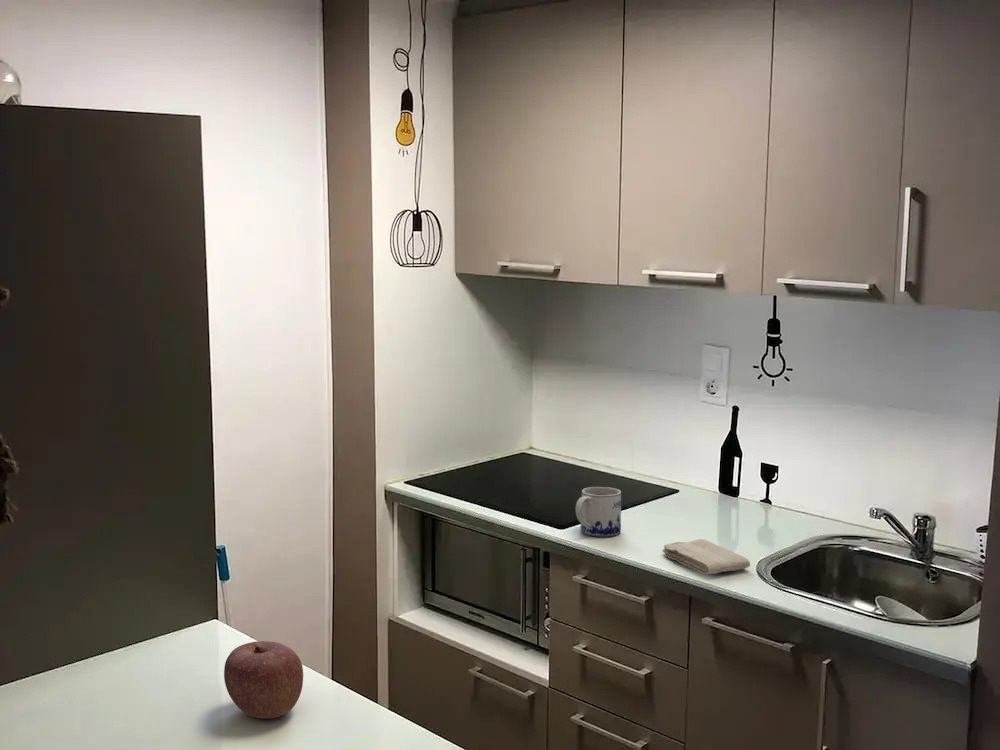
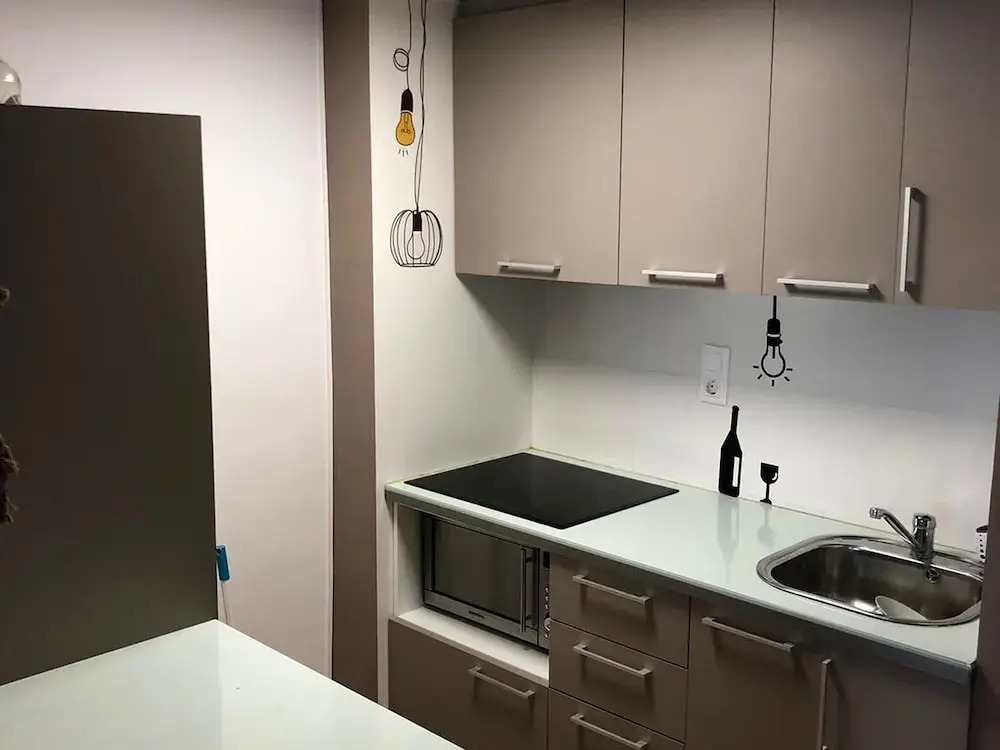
- apple (263, 679)
- washcloth (704, 555)
- mug (597, 512)
